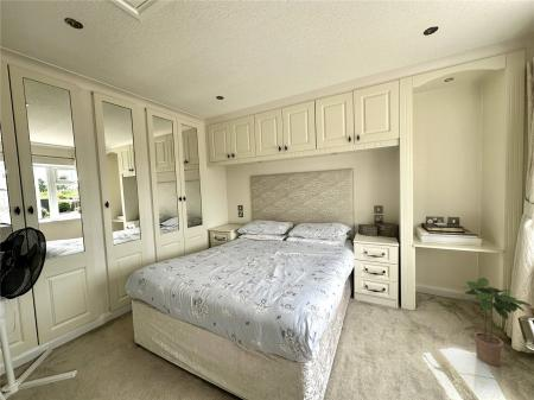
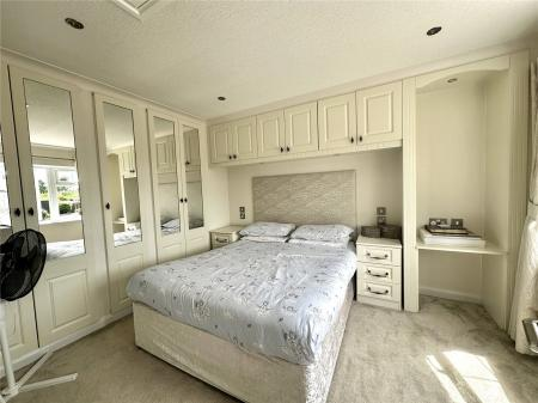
- potted plant (491, 320)
